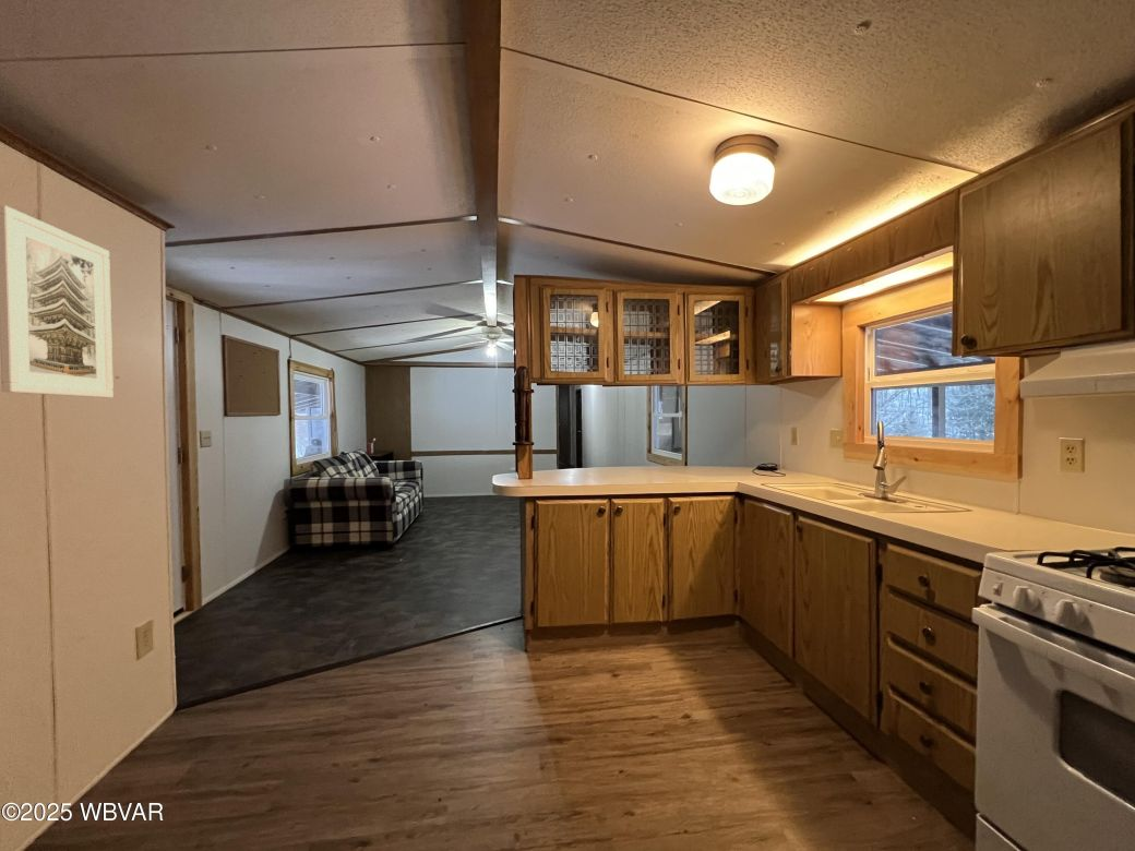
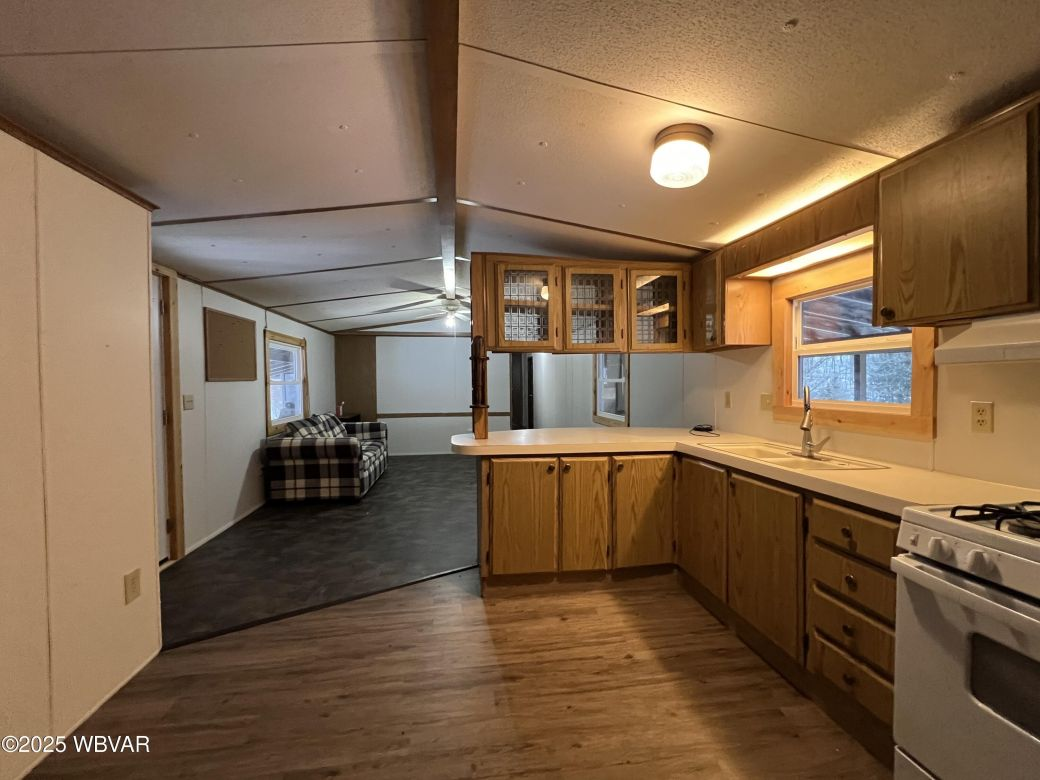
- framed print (61, 312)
